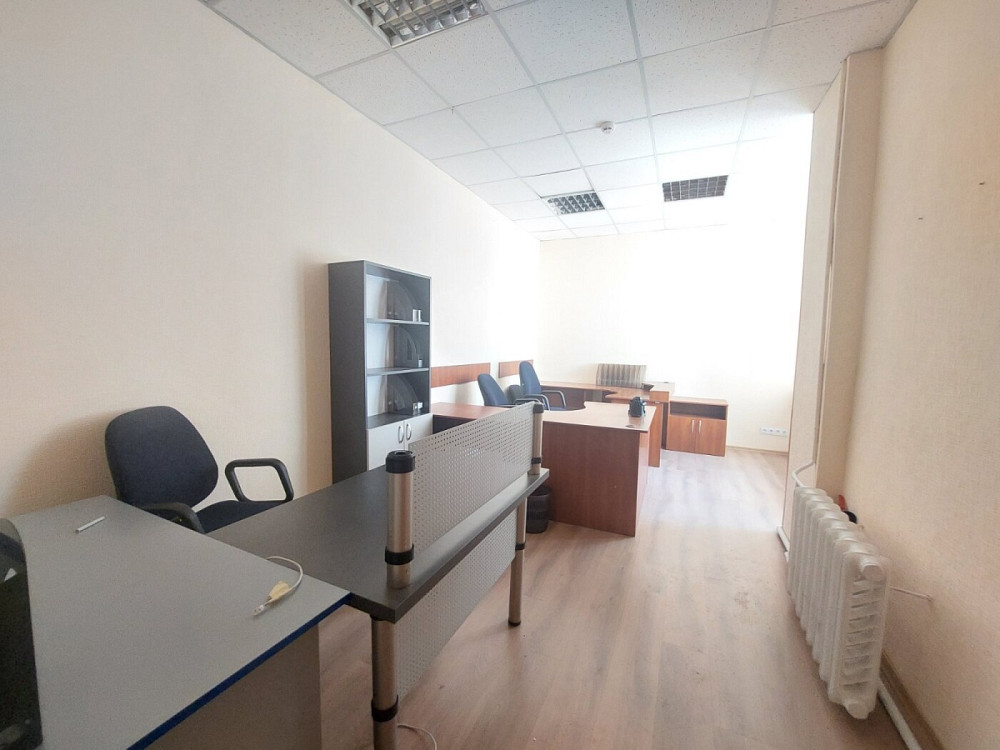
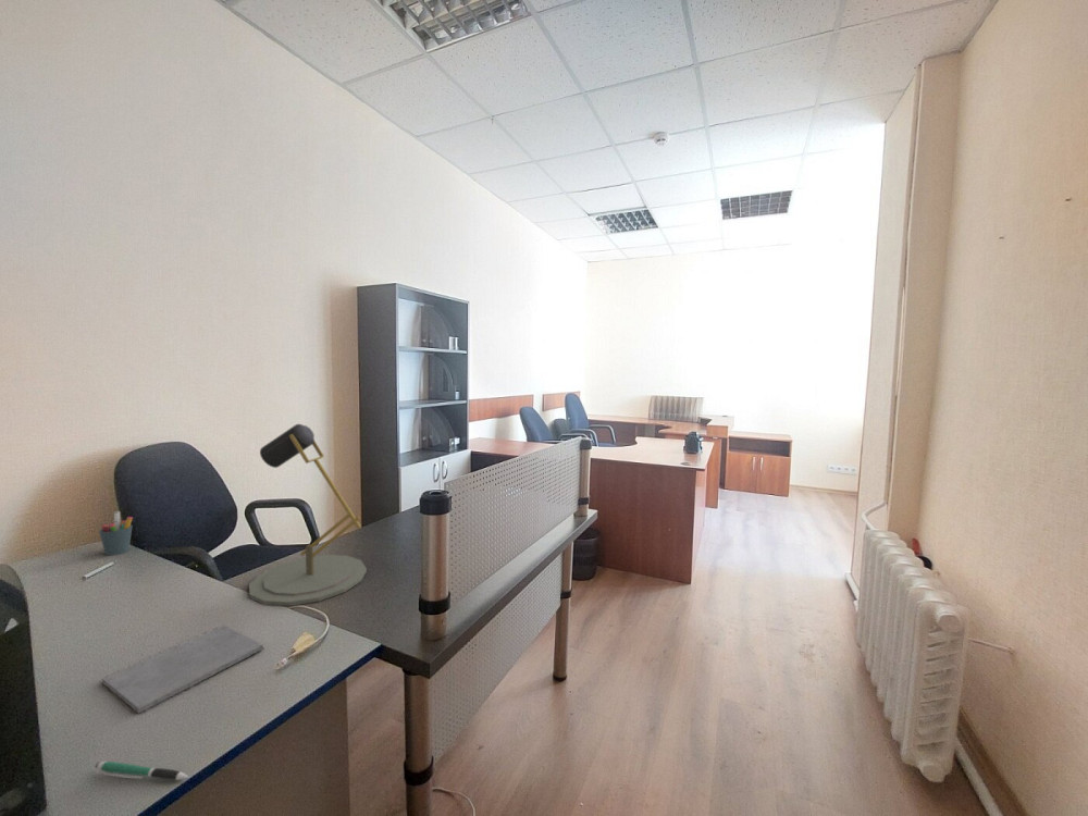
+ notepad (187, 663)
+ pen (141, 770)
+ pen holder (116, 533)
+ desk lamp (331, 487)
